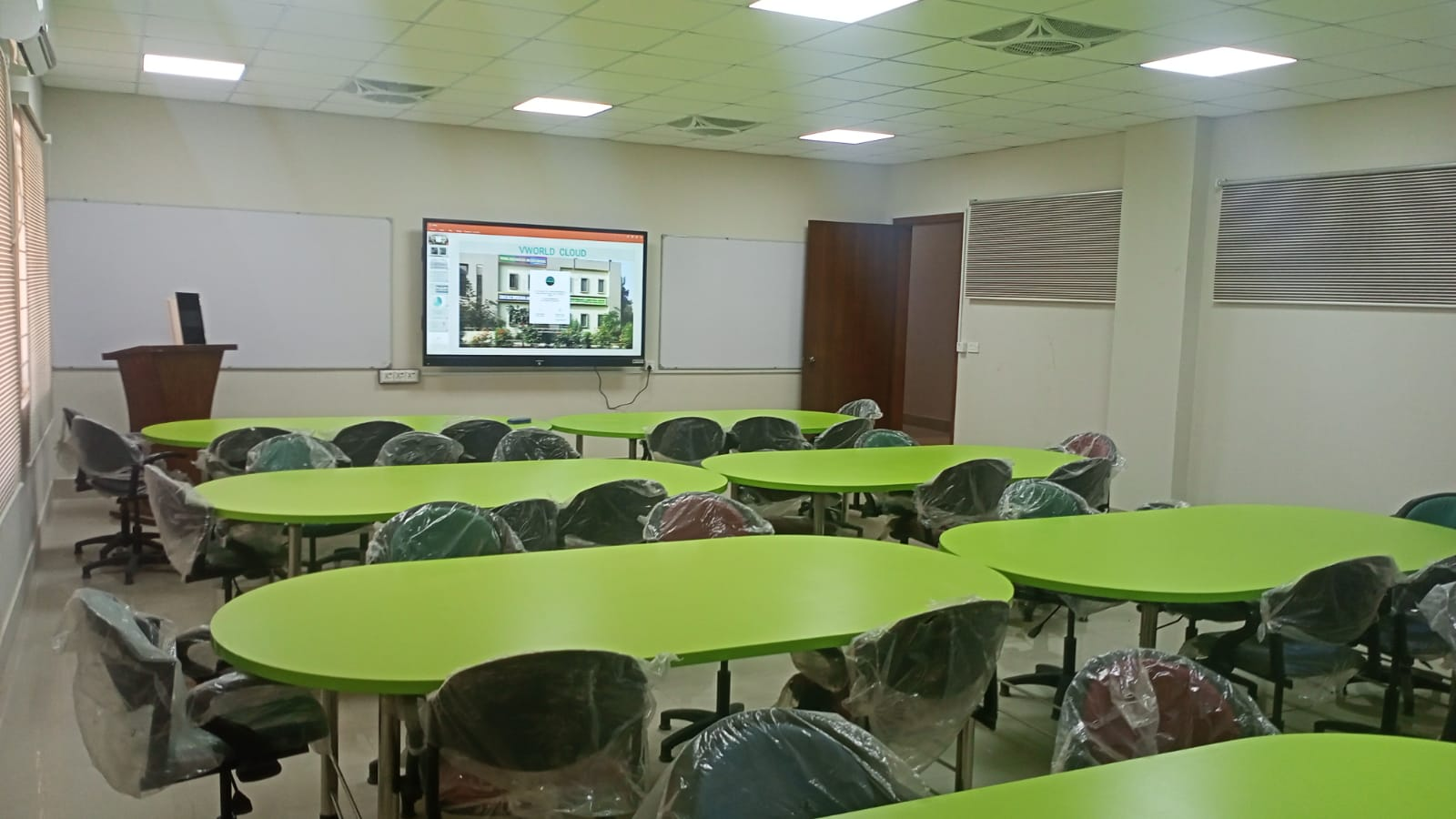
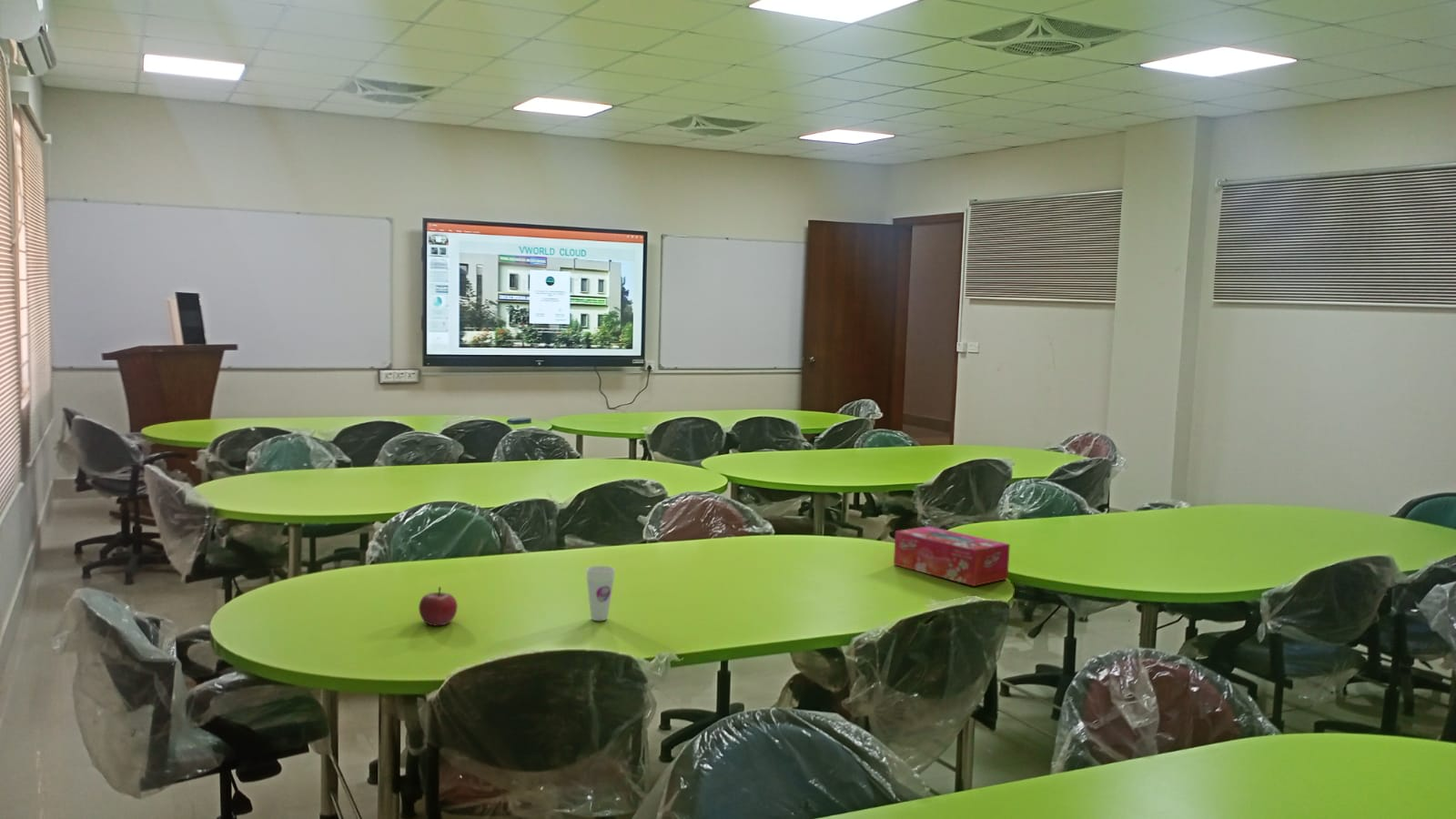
+ fruit (438, 604)
+ cup (600, 593)
+ tissue box (950, 554)
